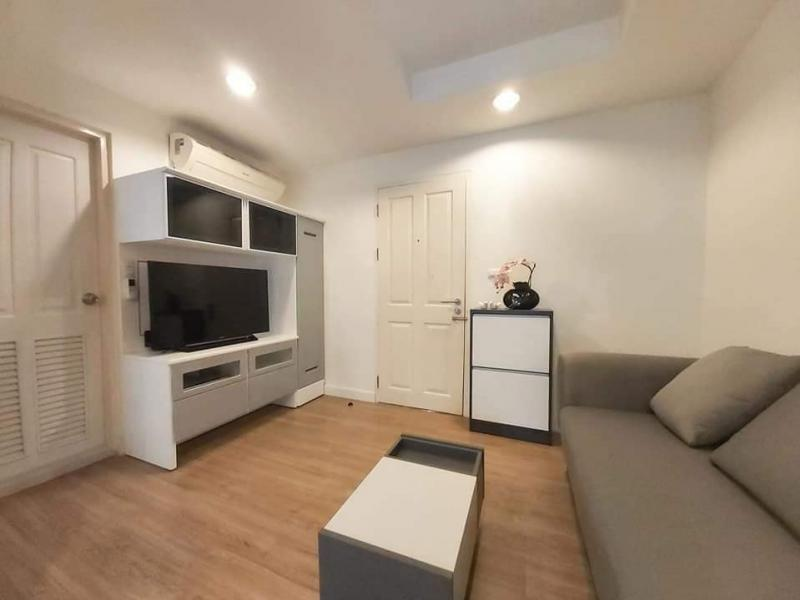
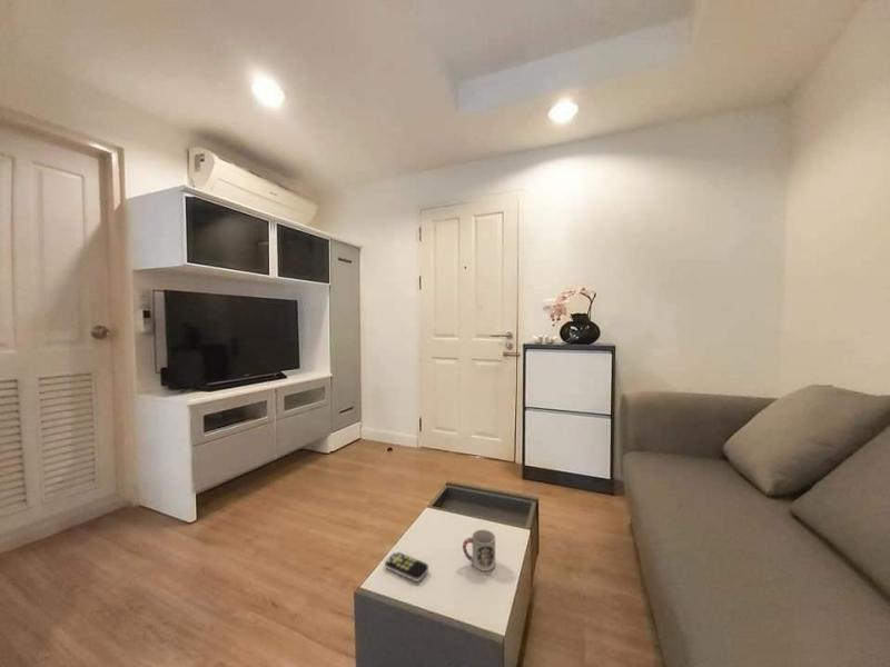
+ remote control (406, 565)
+ cup (478, 549)
